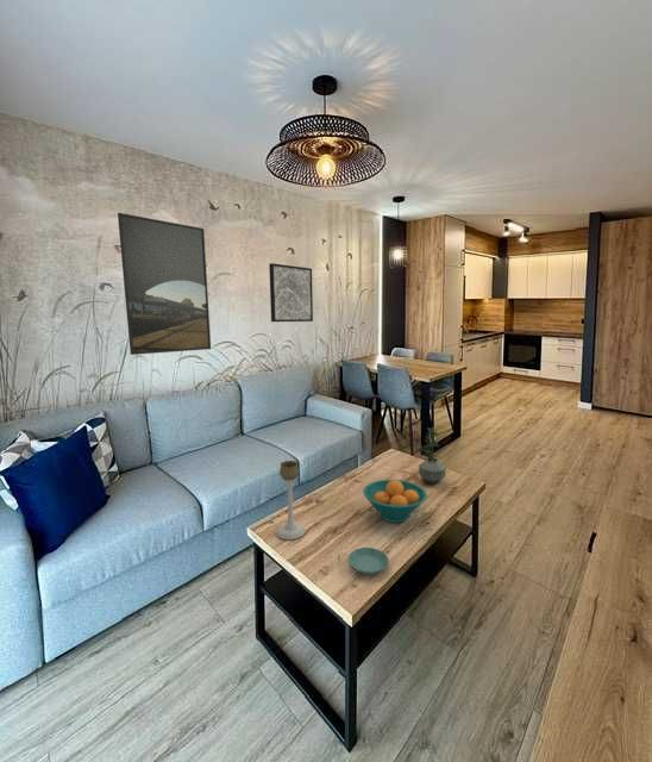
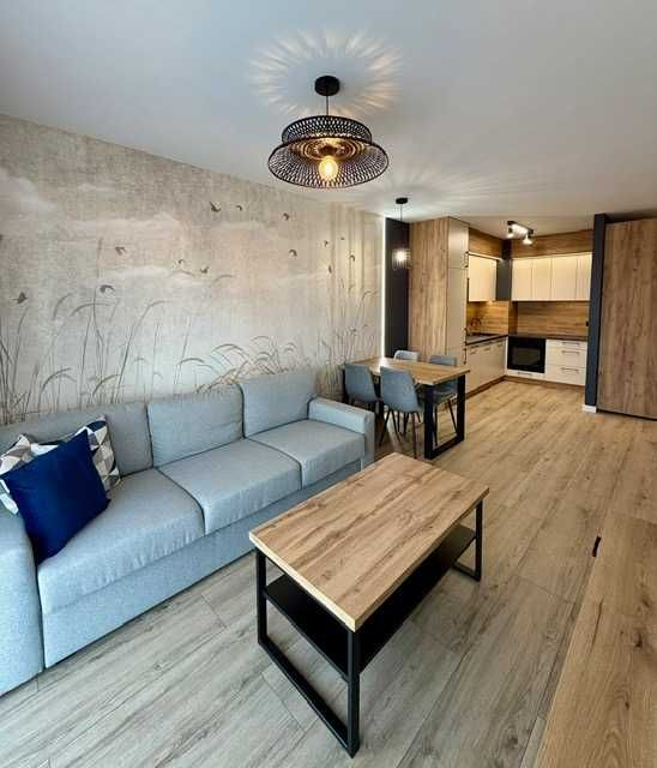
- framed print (169, 288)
- candle holder (289, 498)
- wall art (291, 294)
- saucer (368, 562)
- fruit bowl (394, 498)
- potted plant (431, 455)
